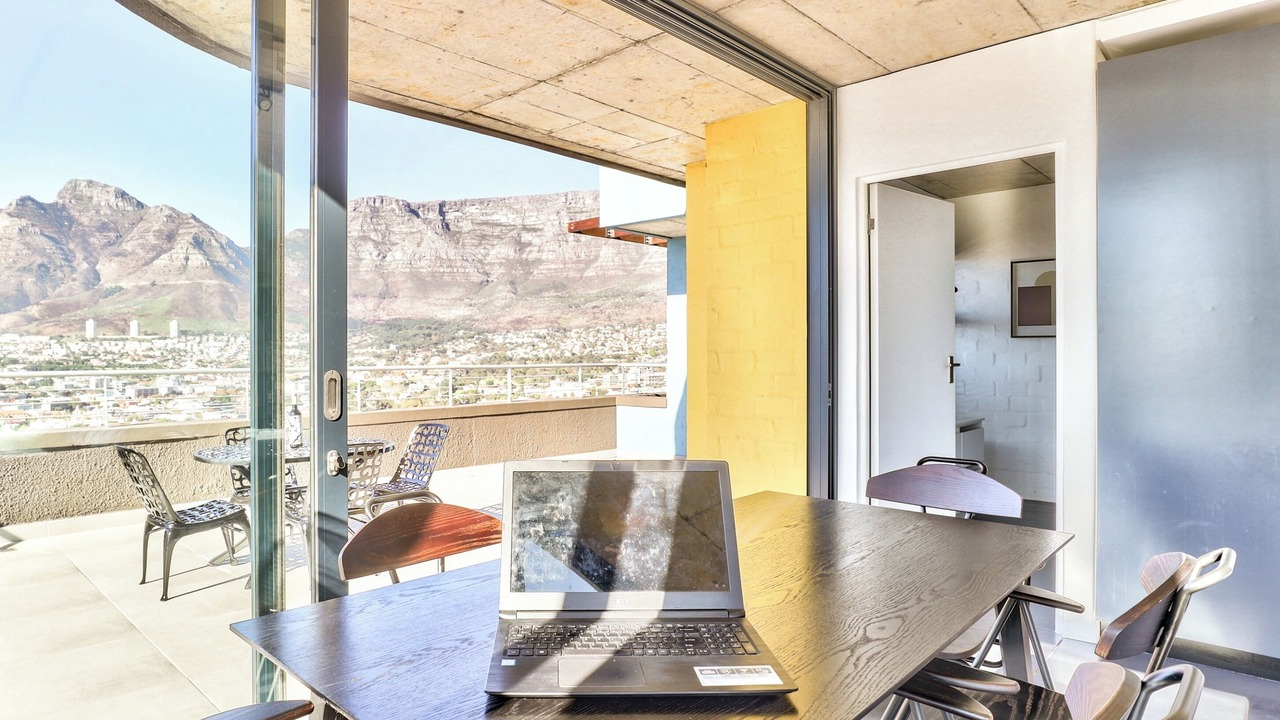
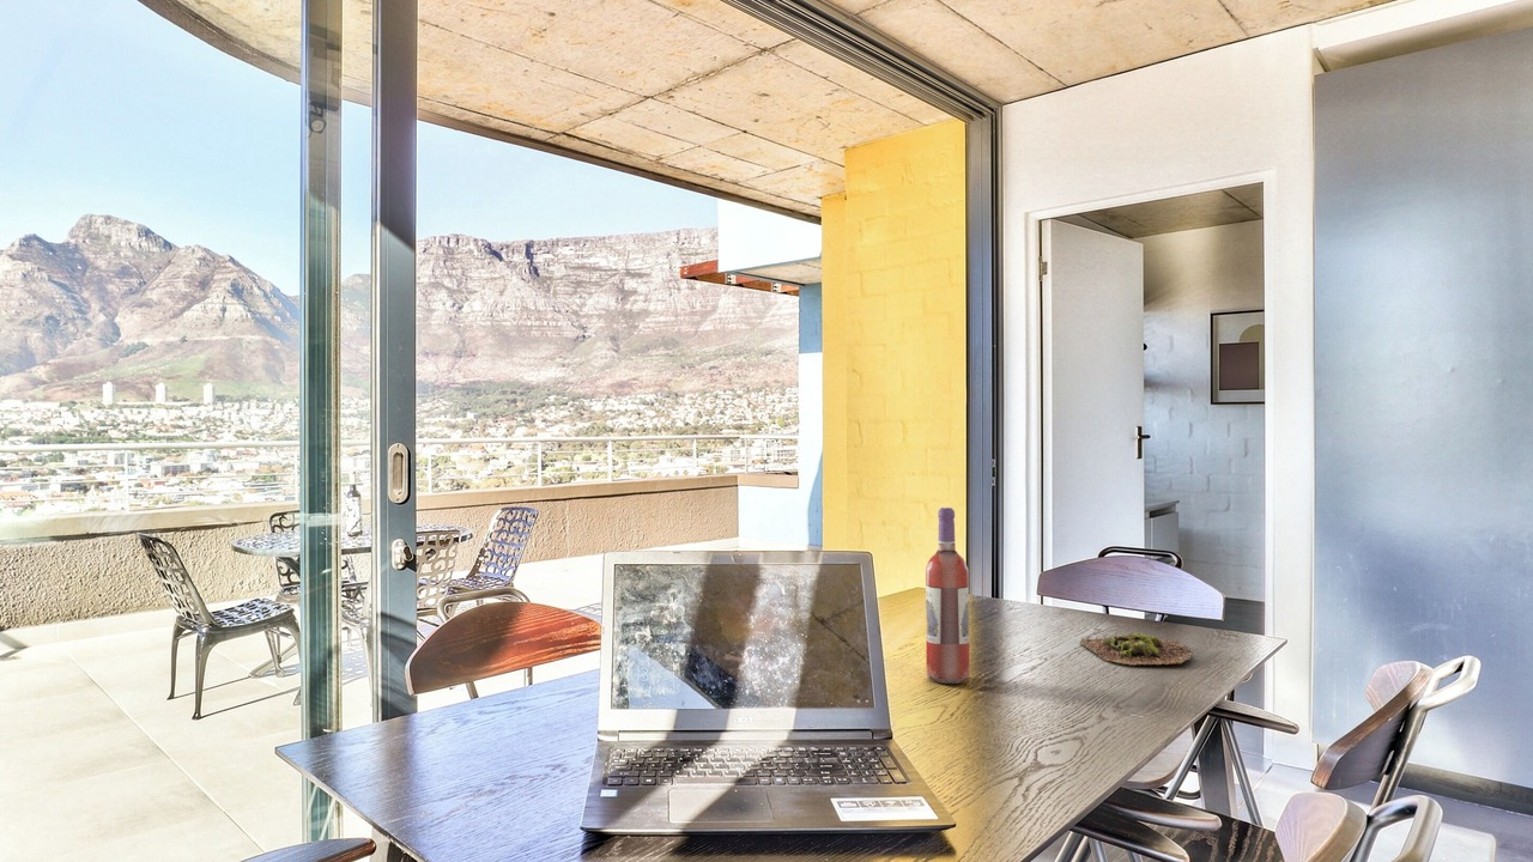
+ succulent plant (1140, 643)
+ wine bottle (946, 593)
